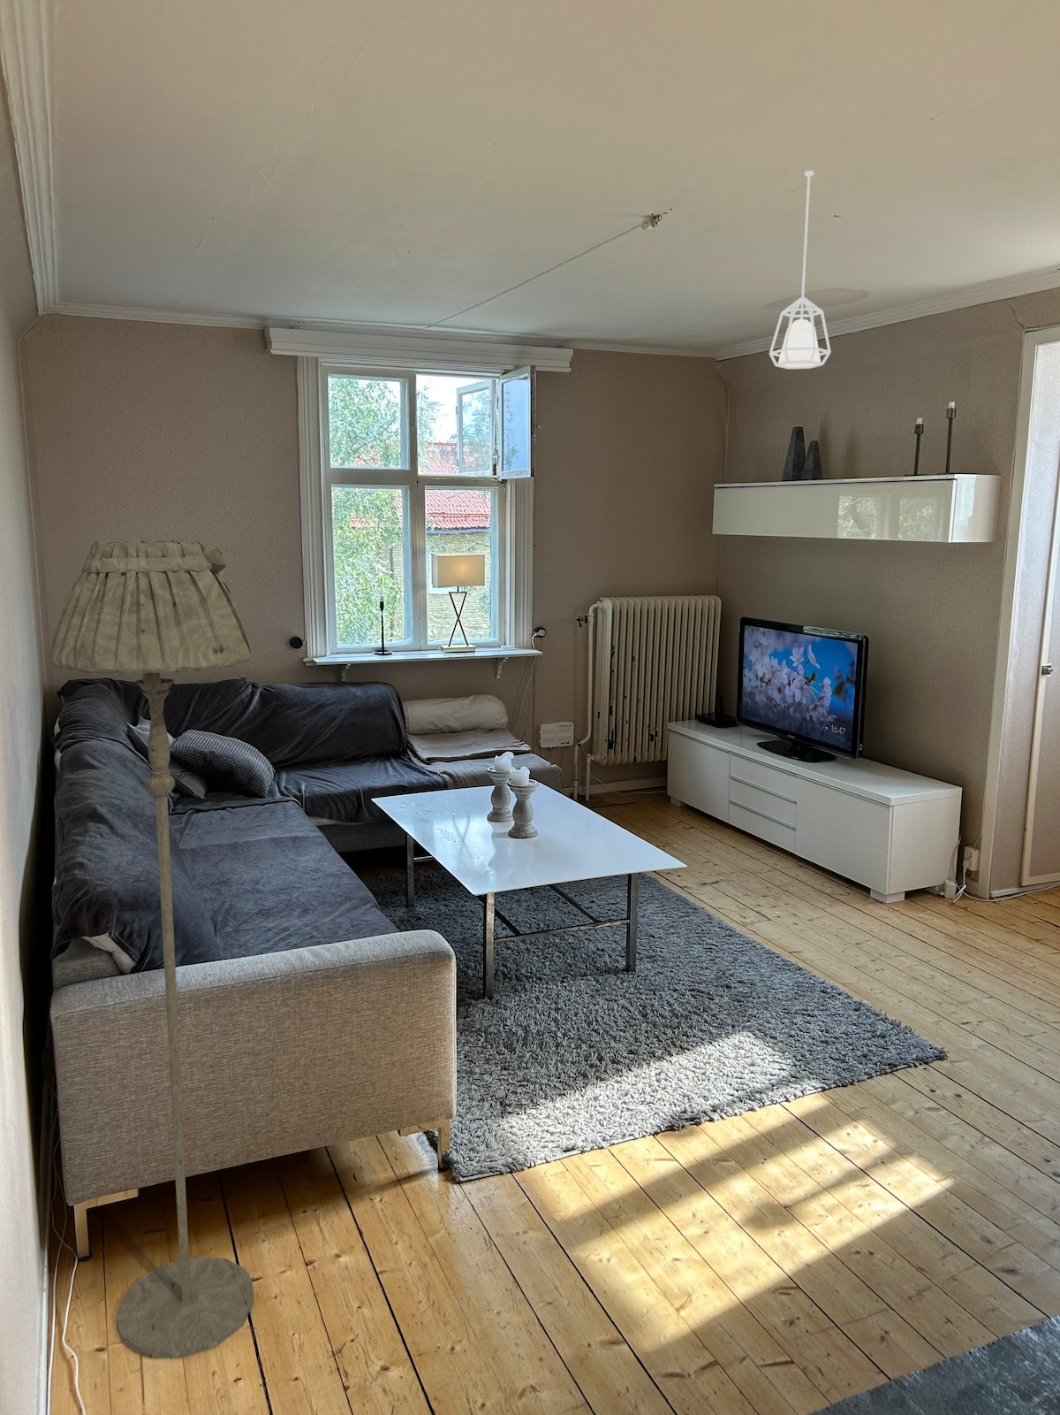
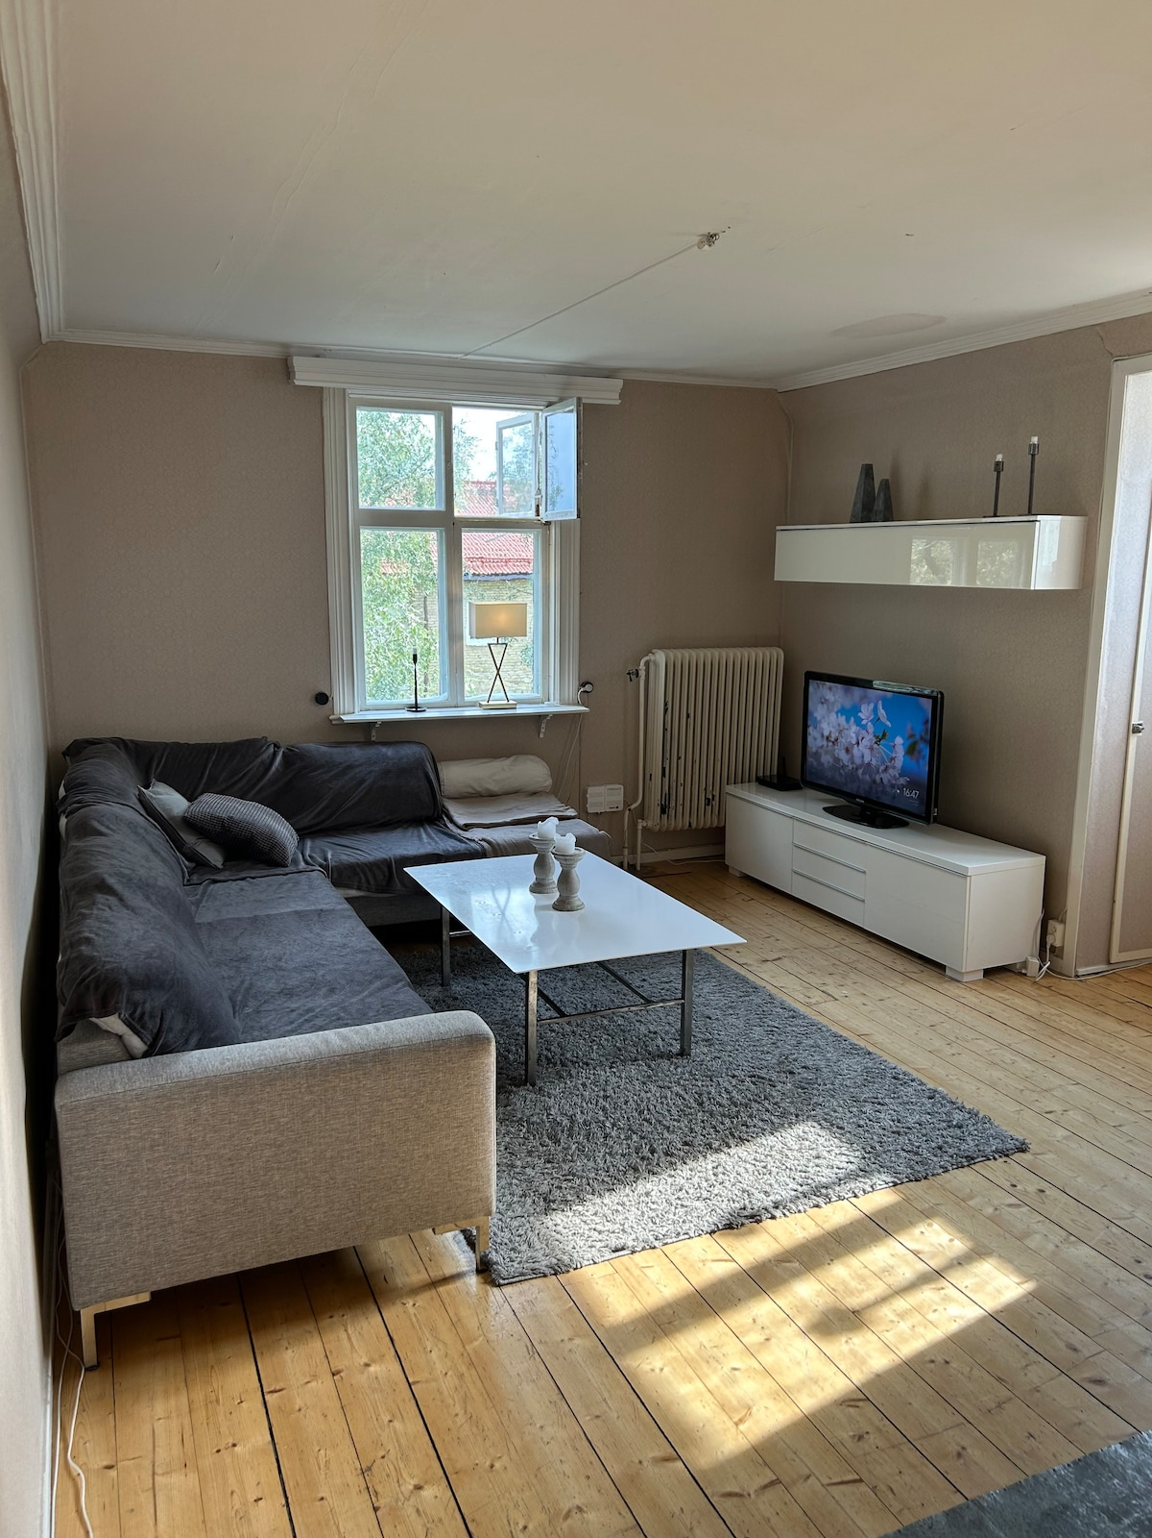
- pendant lamp (804, 270)
- floor lamp (169, 949)
